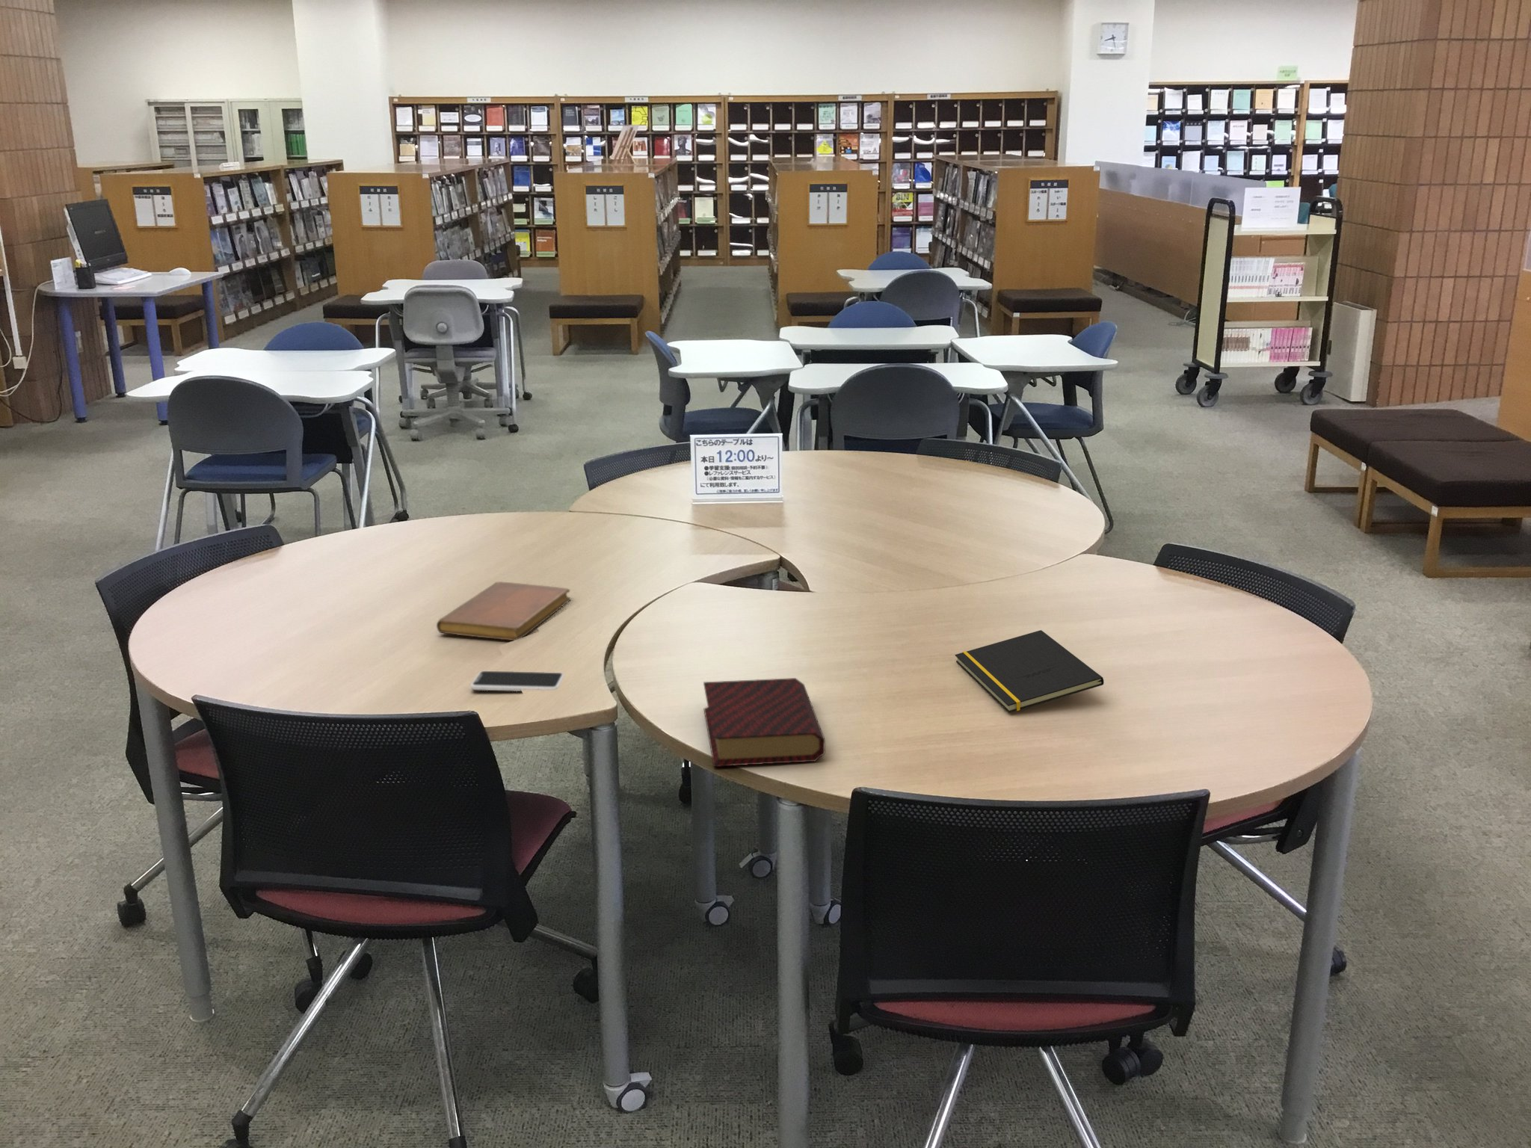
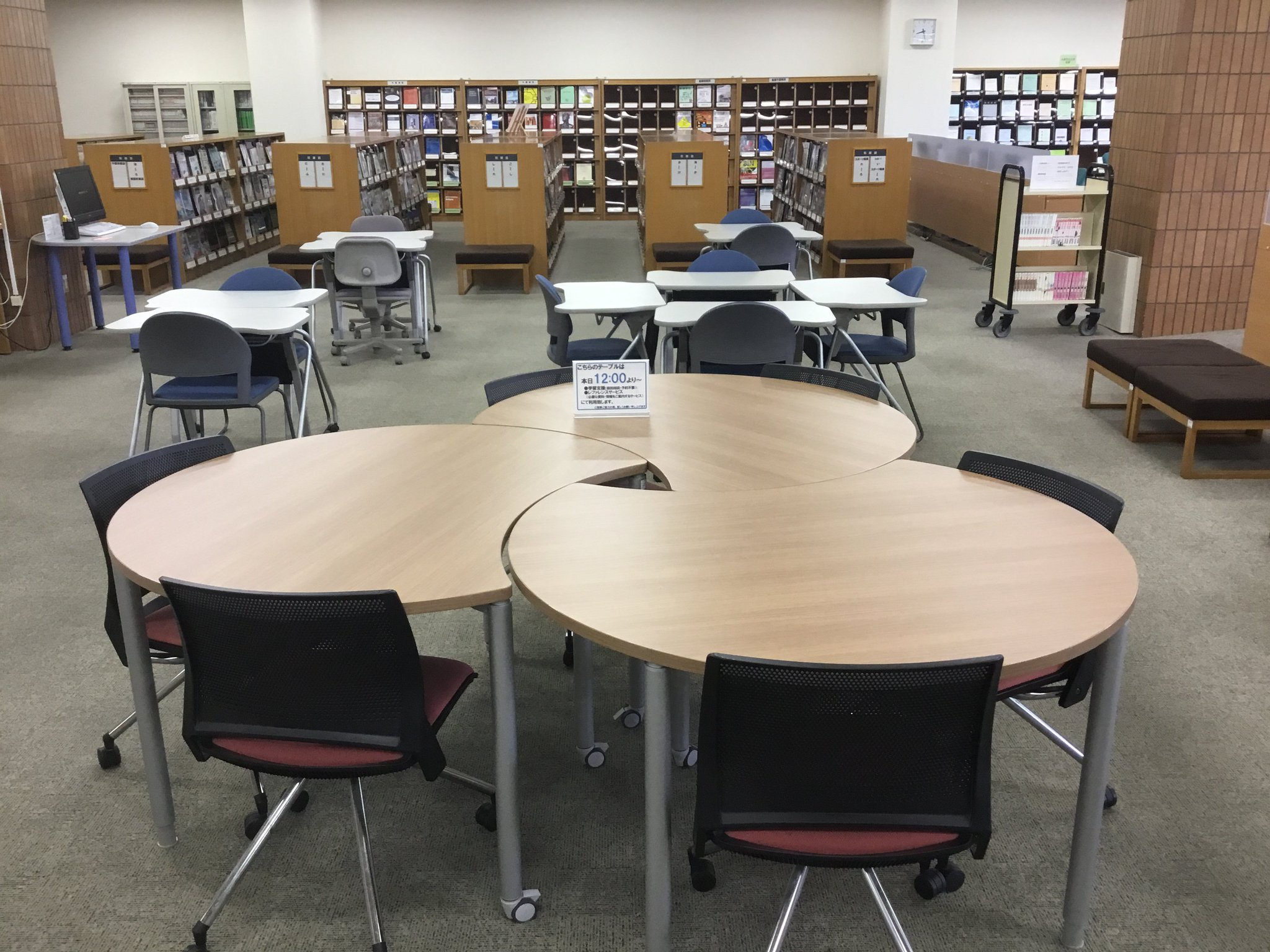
- book (761, 720)
- notepad (1026, 669)
- smartphone (518, 681)
- notebook (505, 609)
